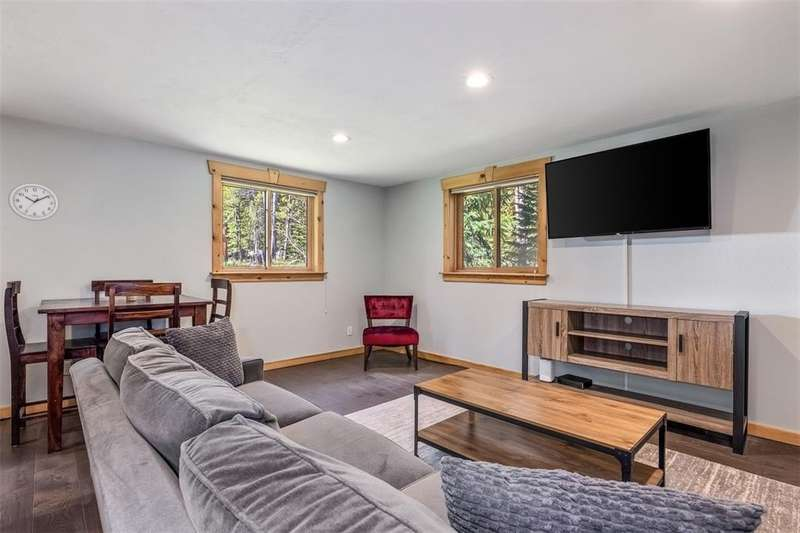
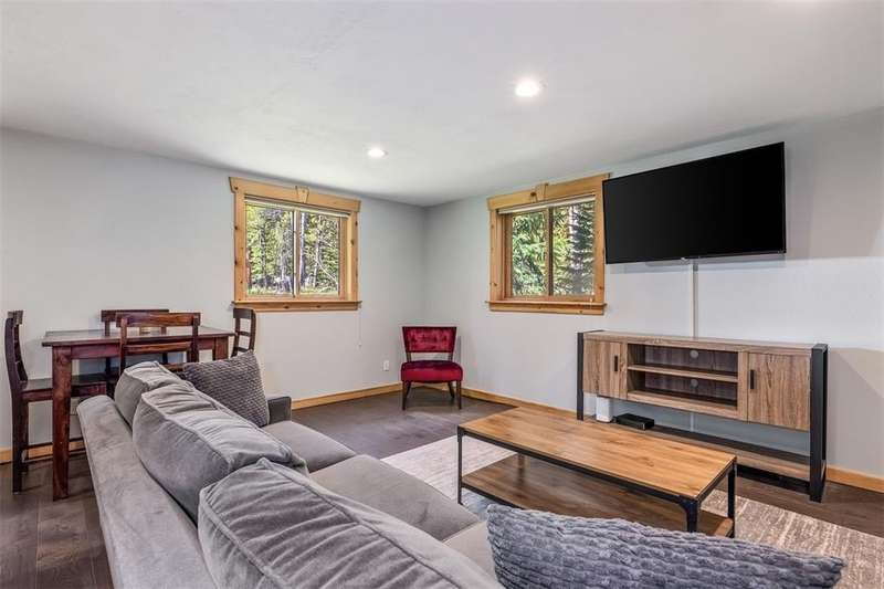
- wall clock (34, 201)
